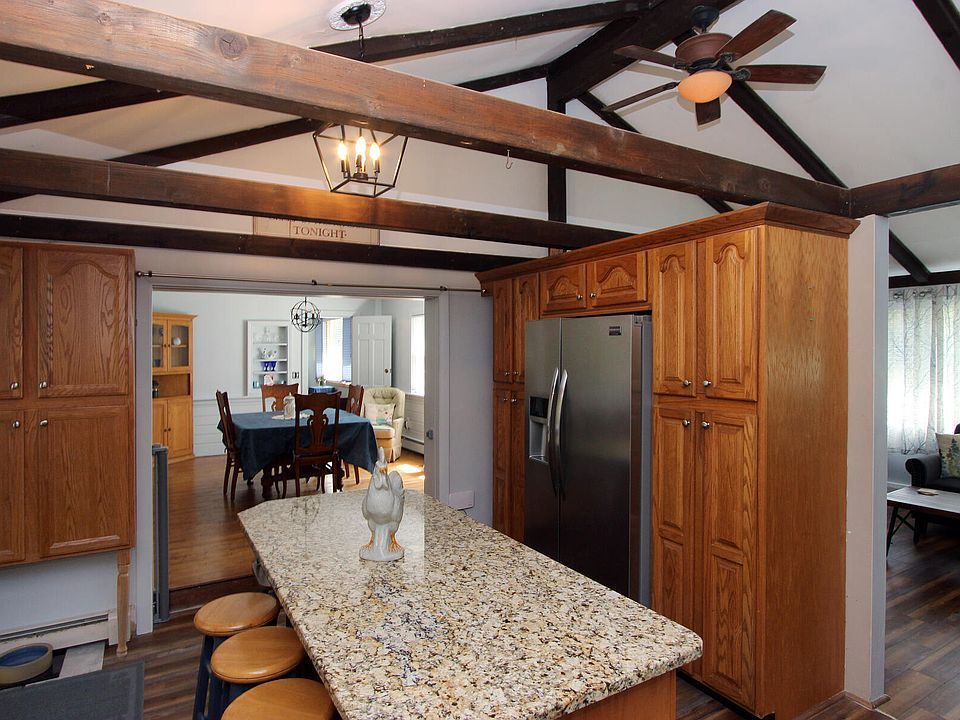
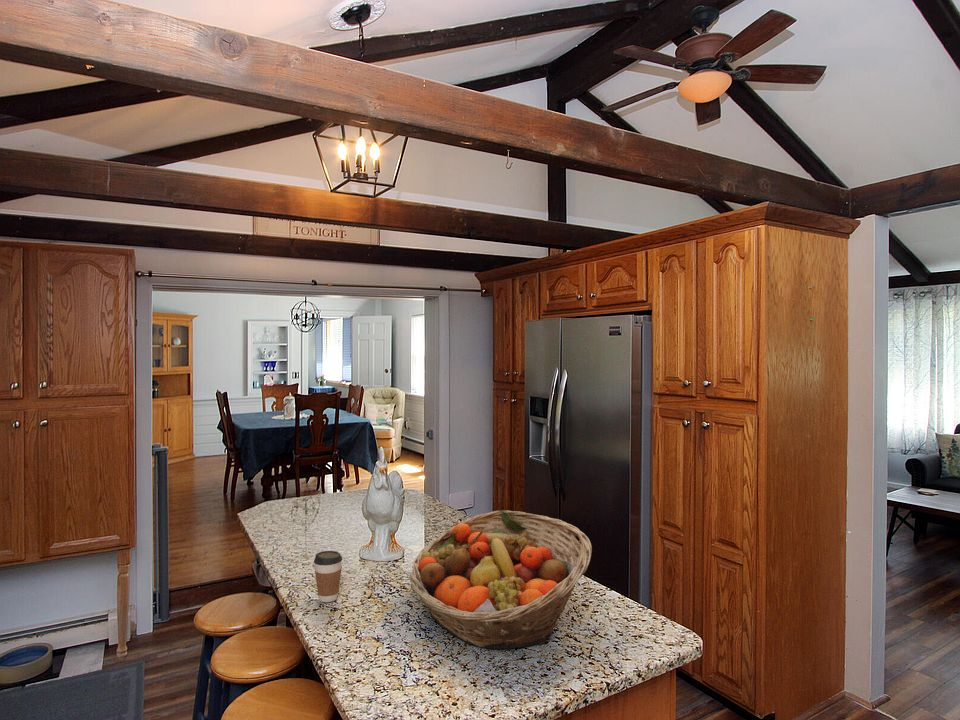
+ fruit basket (498, 572)
+ coffee cup (328, 576)
